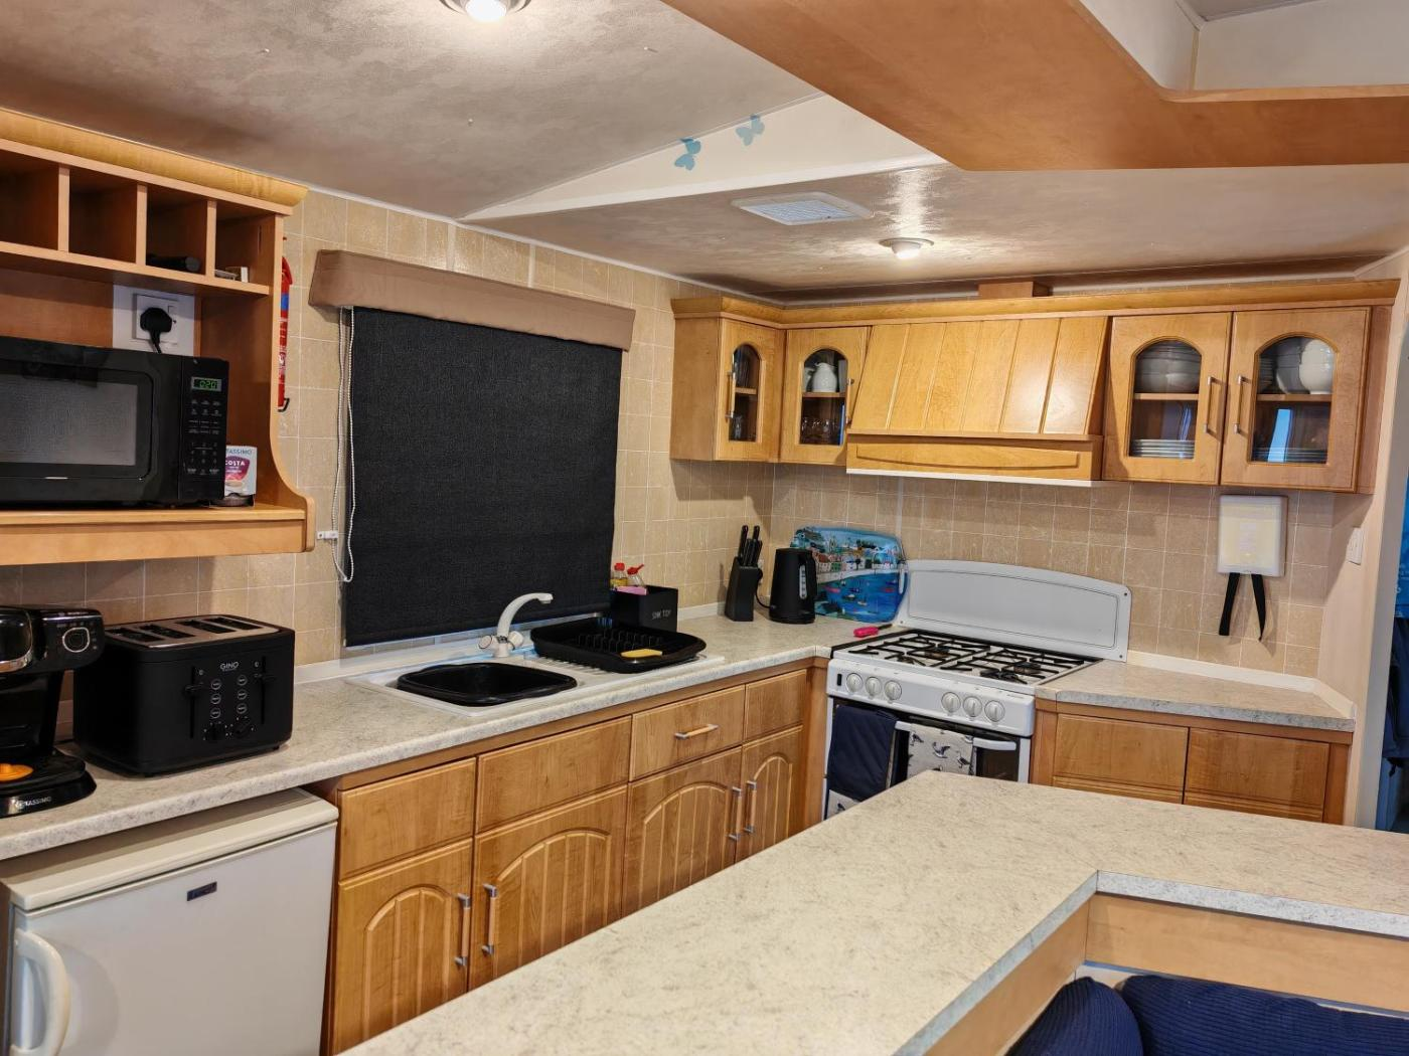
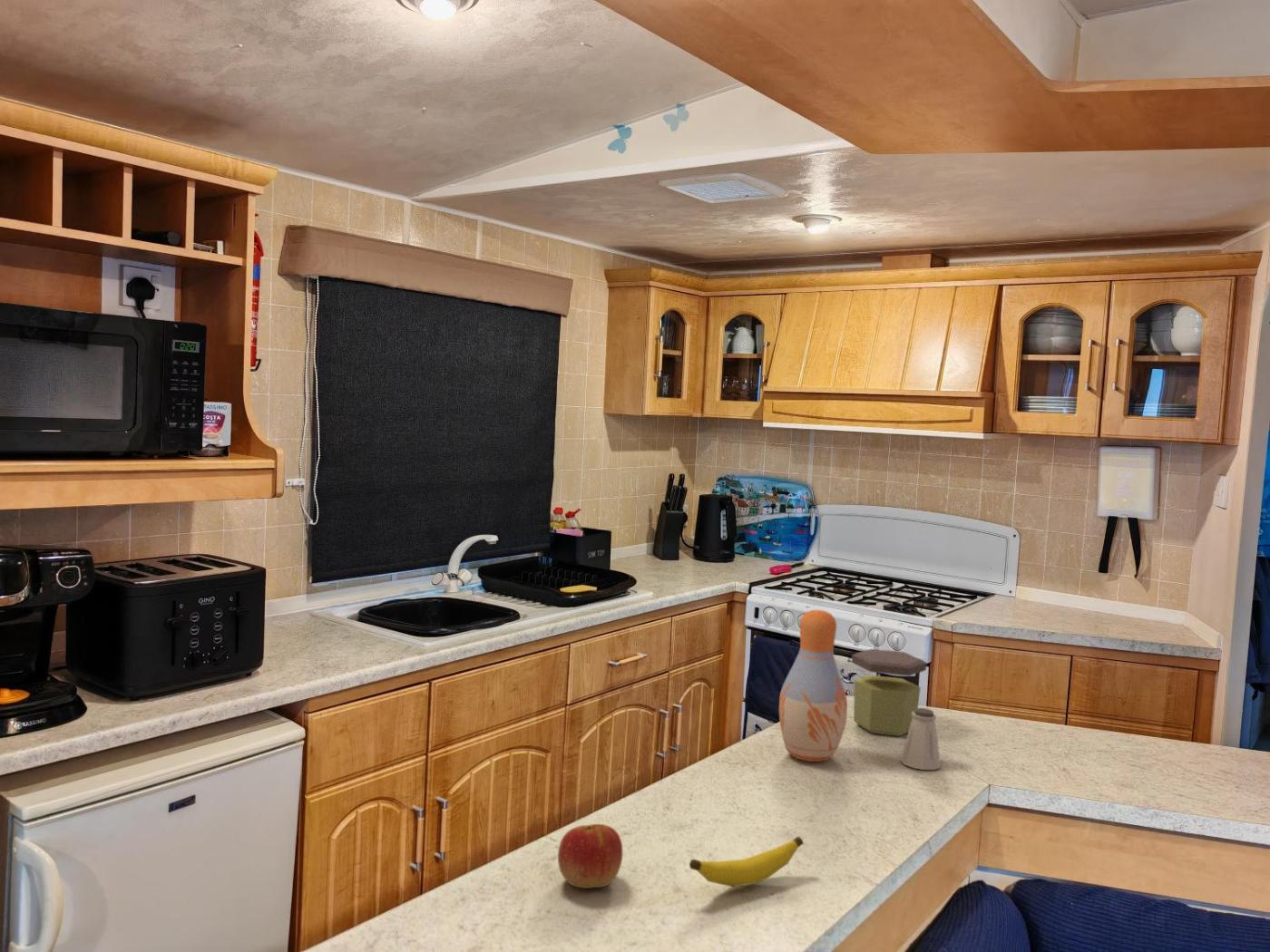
+ apple (590, 852)
+ vase (814, 684)
+ banana (747, 866)
+ jar (886, 692)
+ saltshaker (922, 736)
